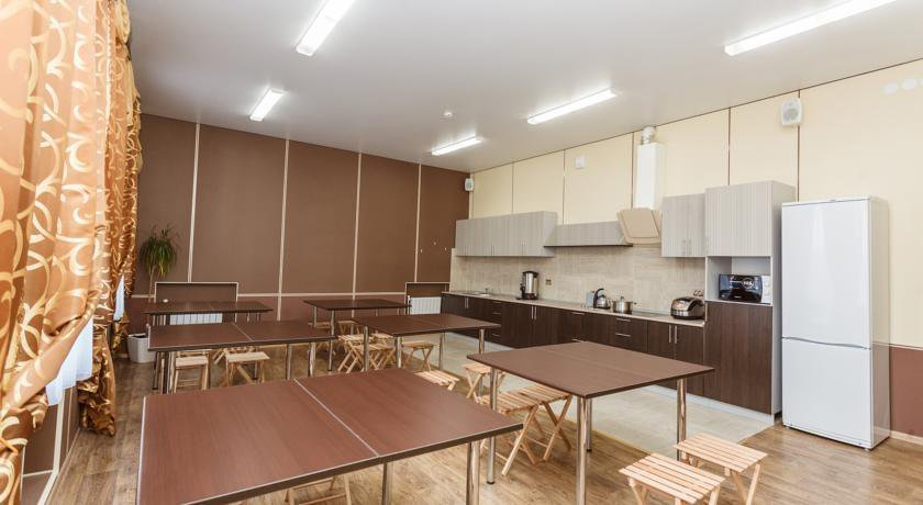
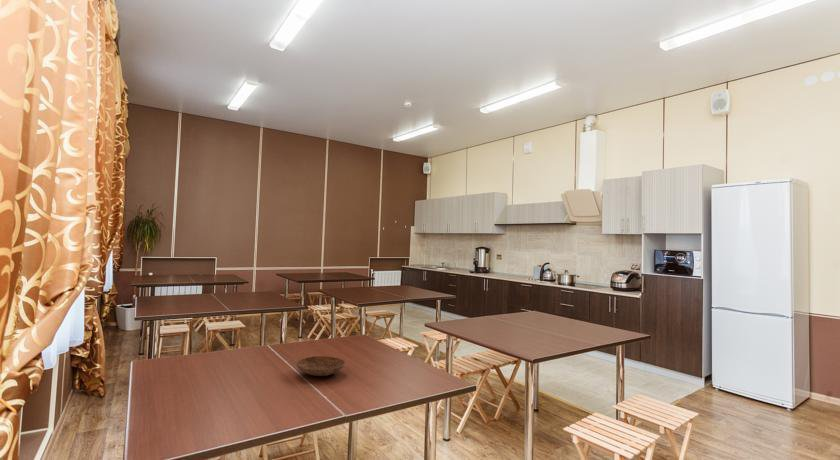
+ bowl (320, 368)
